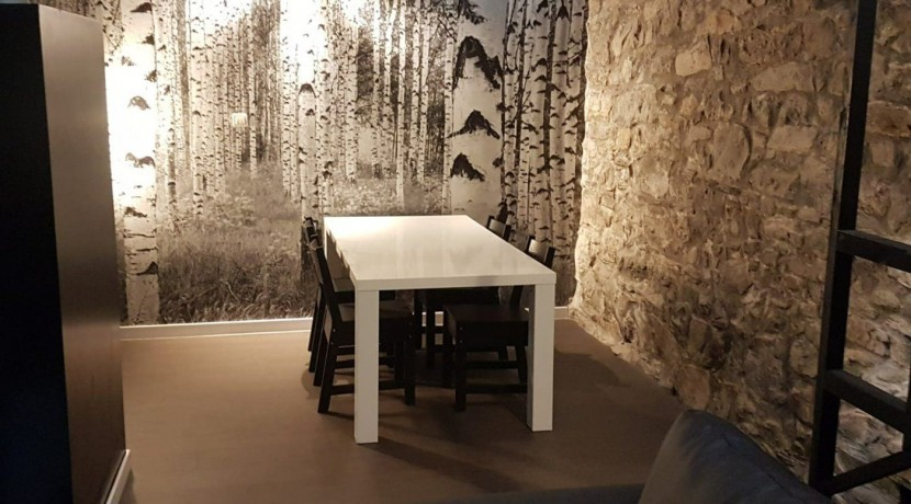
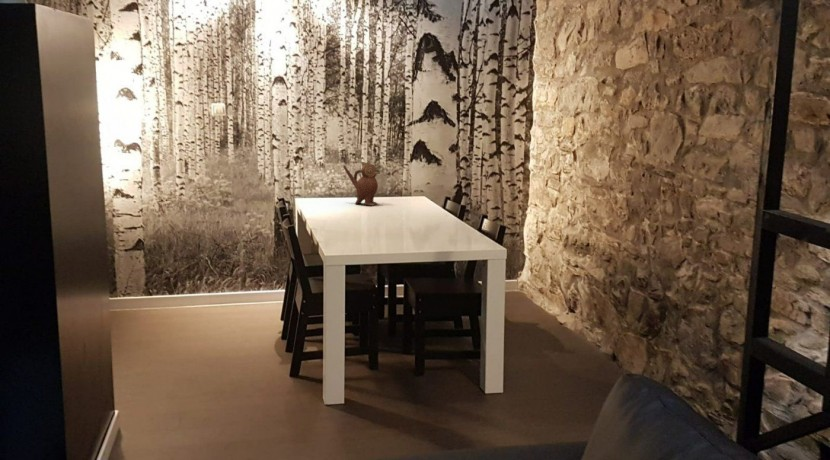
+ teapot (361, 183)
